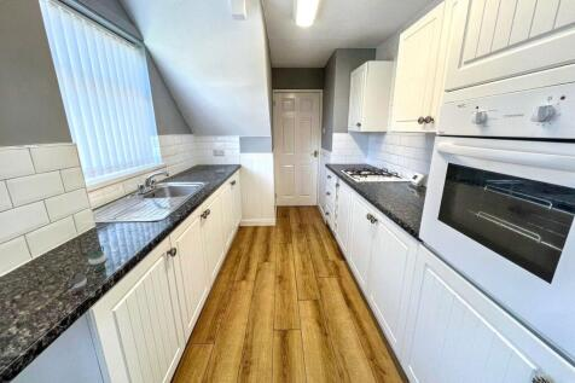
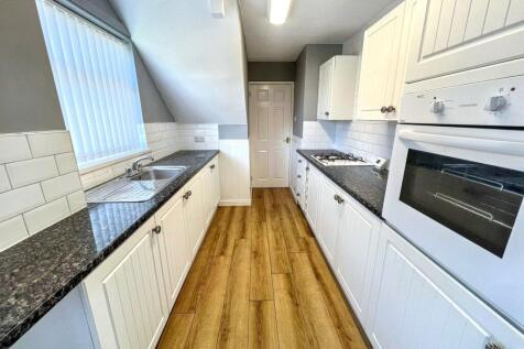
- teapot (91, 265)
